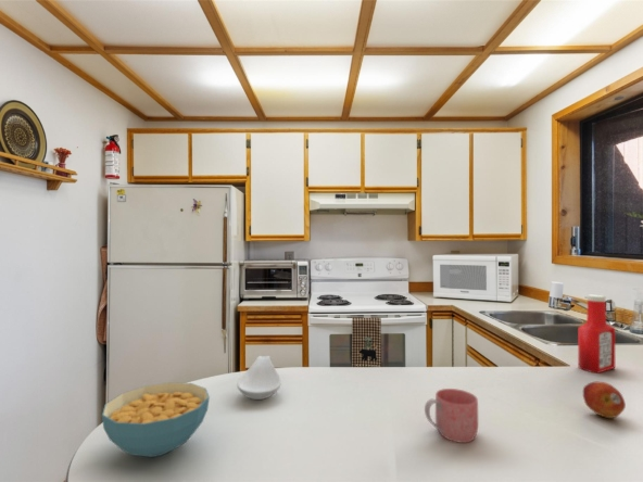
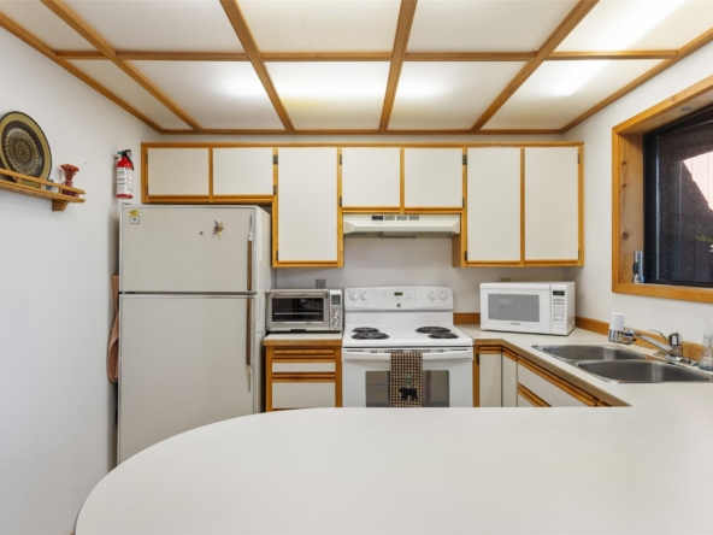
- cereal bowl (157, 424)
- spoon rest (261, 375)
- fruit (604, 399)
- soap bottle (596, 331)
- mug (450, 416)
